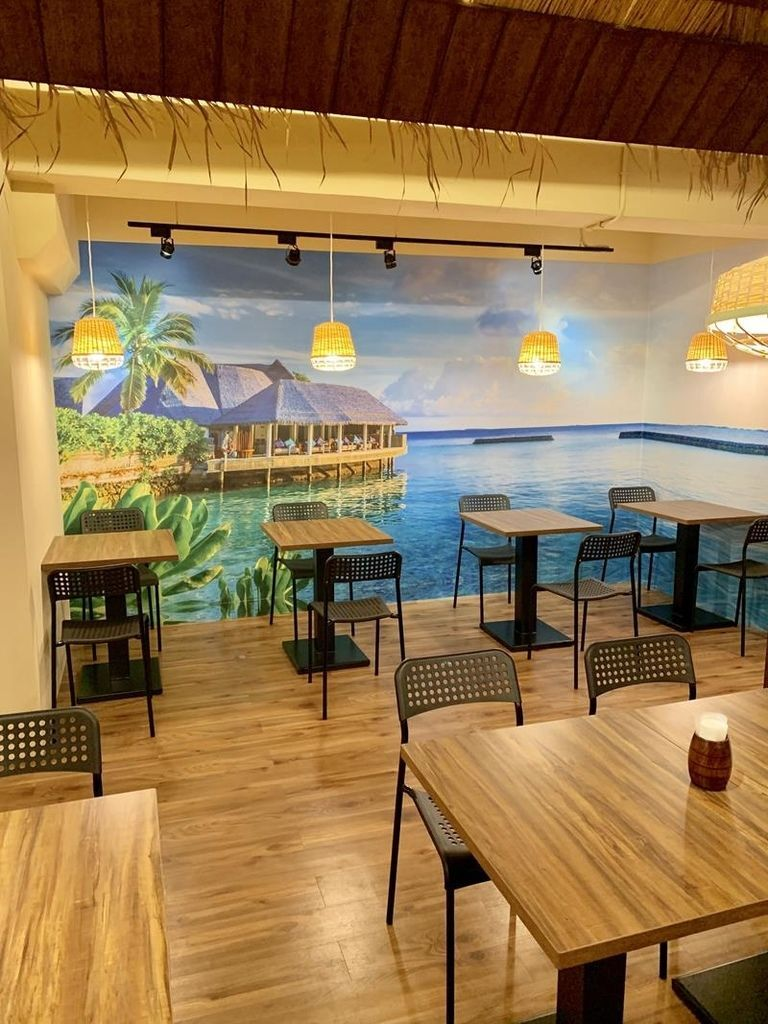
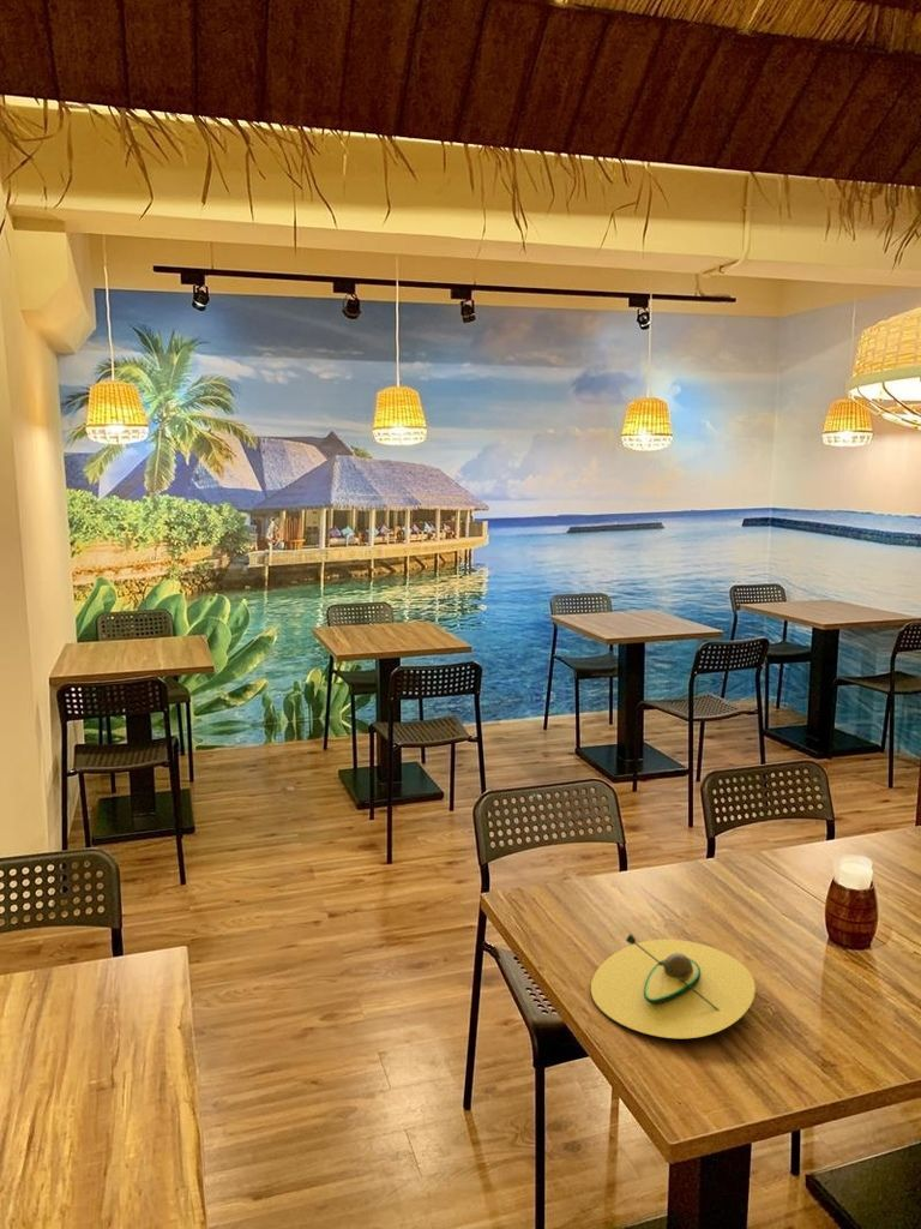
+ avocado (672, 973)
